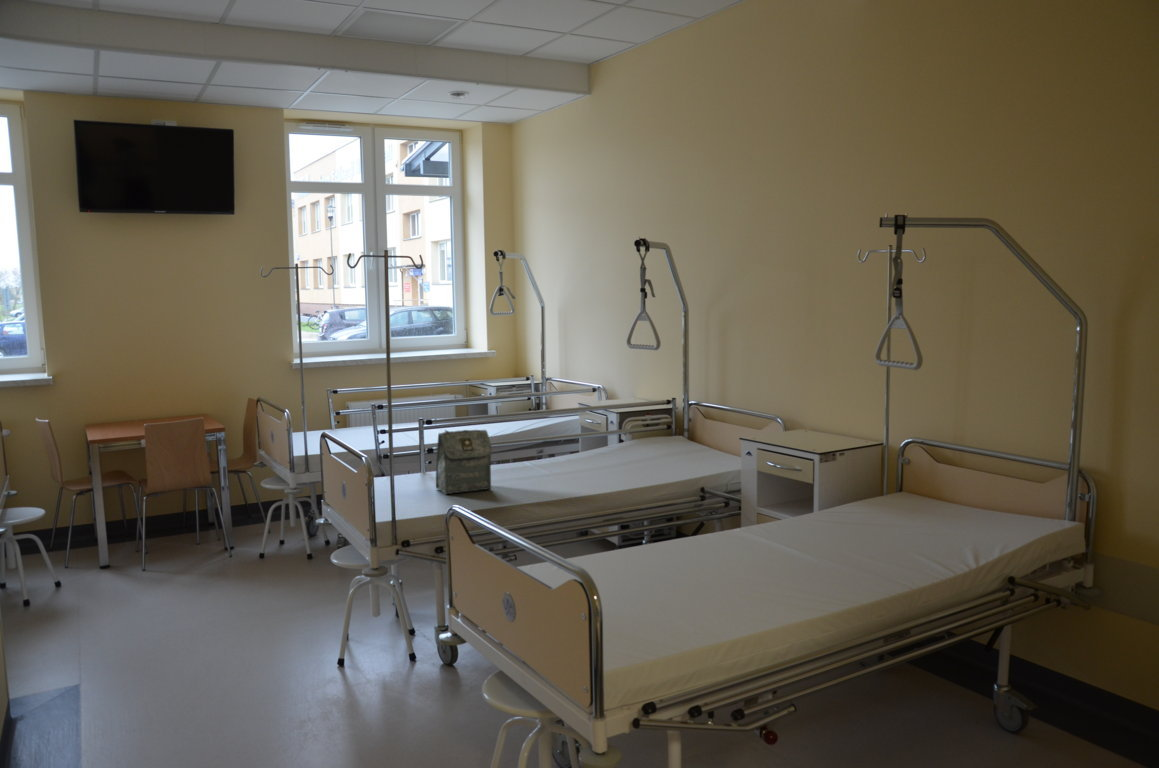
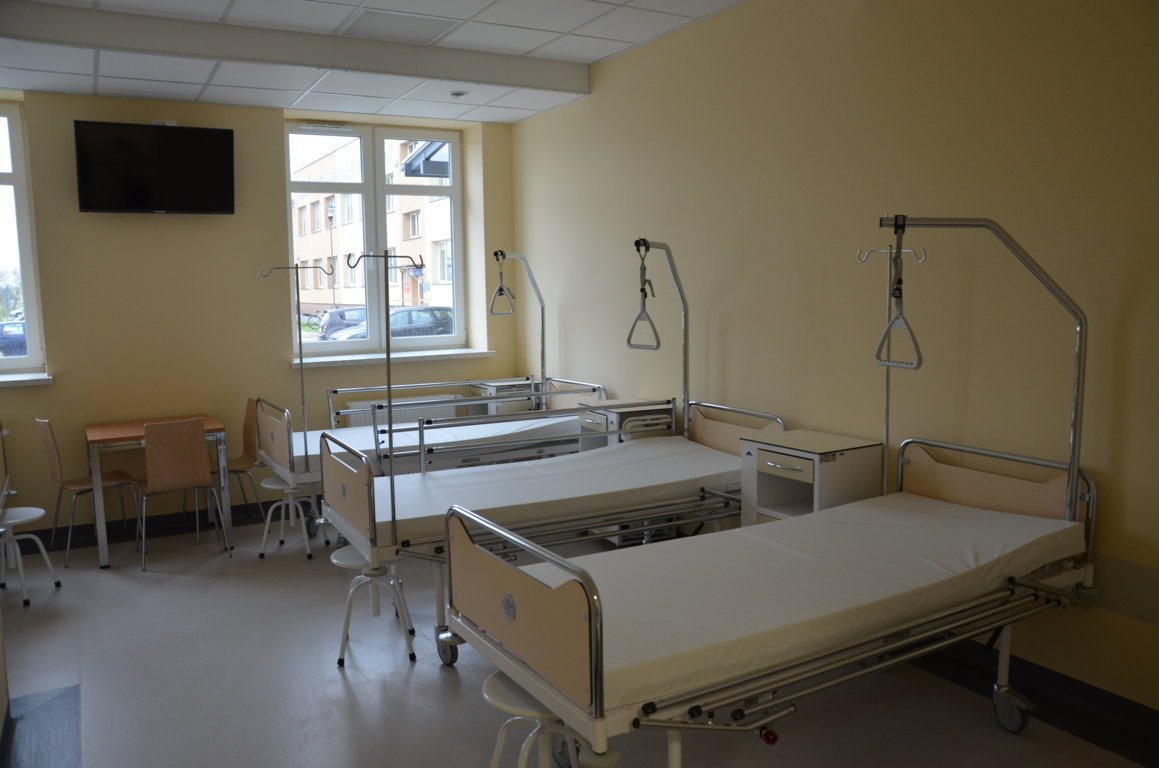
- bag (463, 459)
